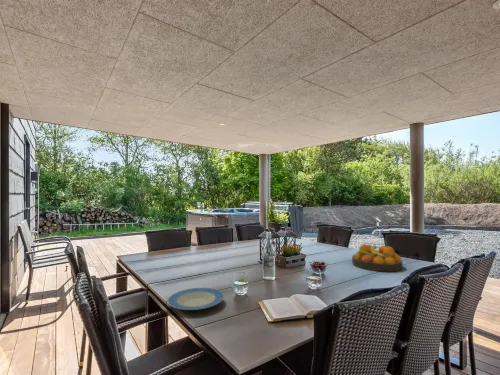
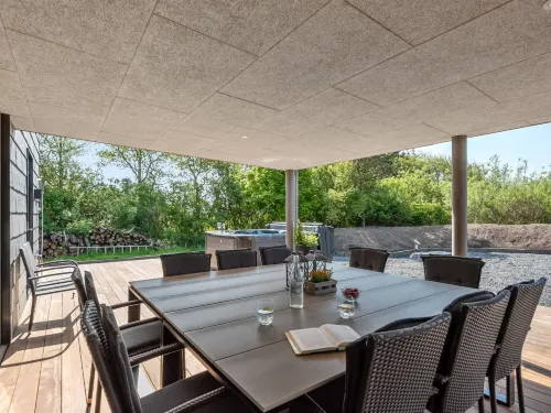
- plate (196, 300)
- fruit bowl (376, 254)
